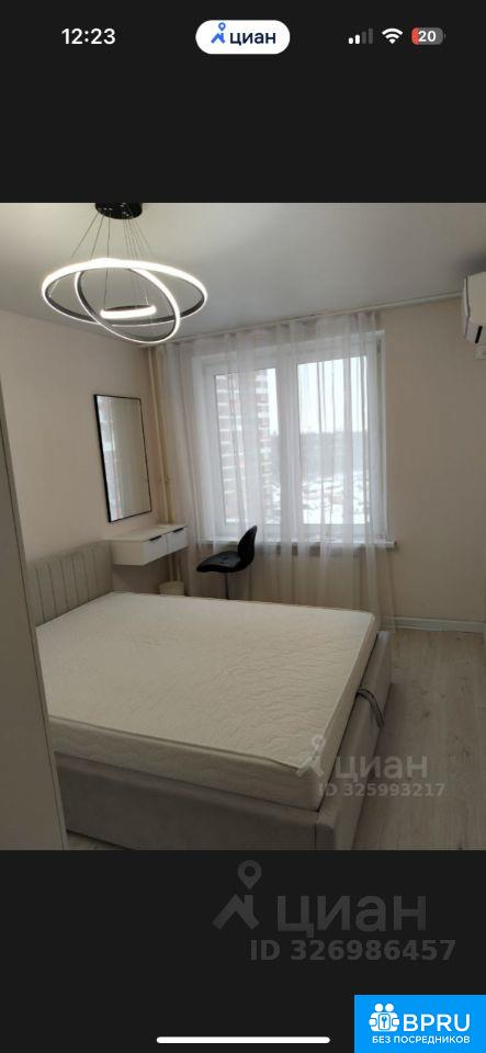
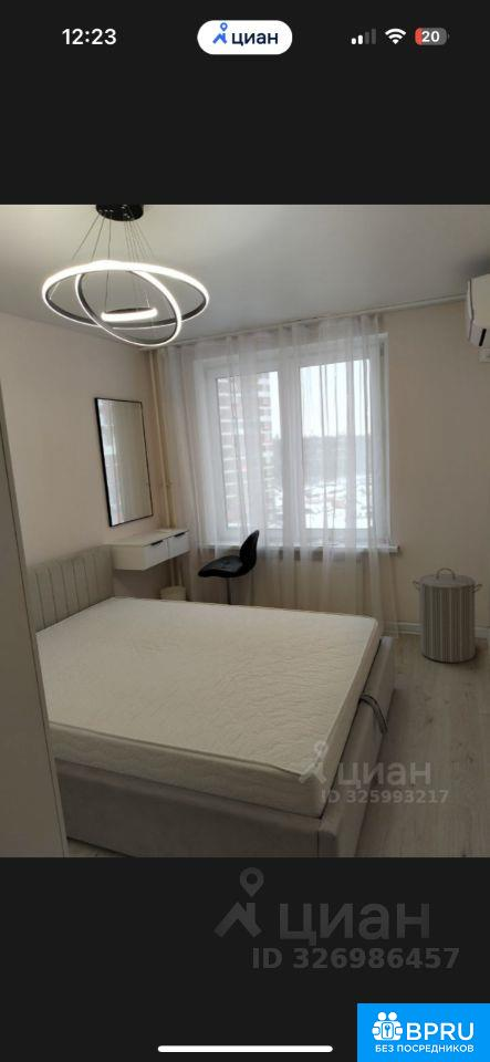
+ laundry hamper (446, 611)
